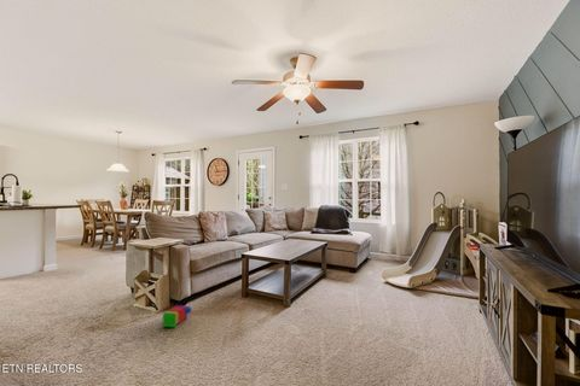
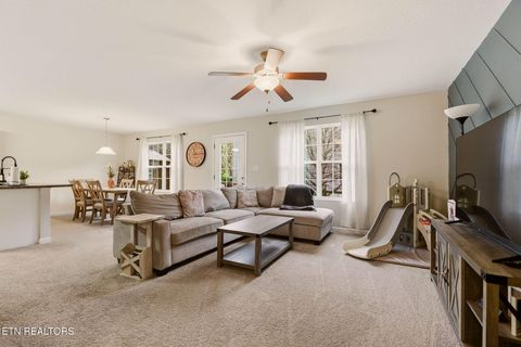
- stacking toy (176, 314)
